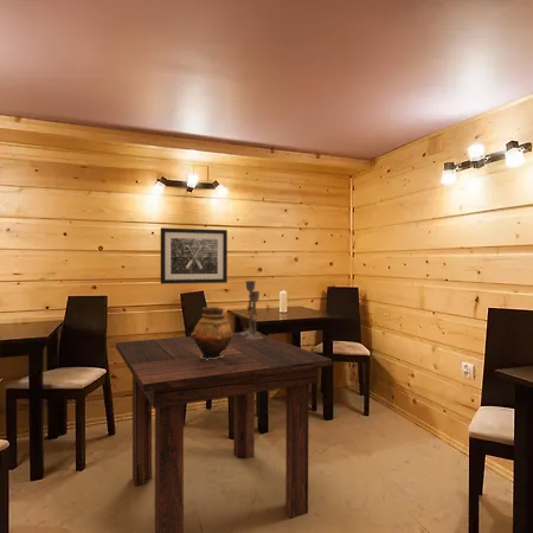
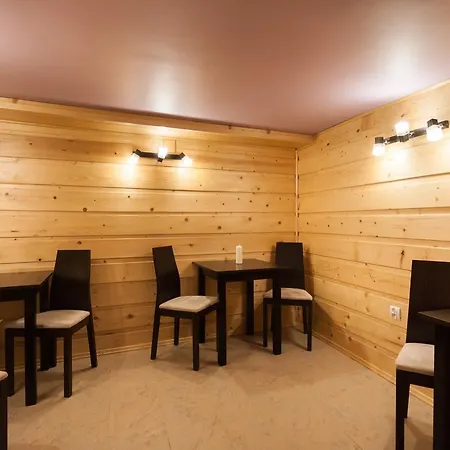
- vase (213, 332)
- dining table (235, 422)
- wall art (194, 256)
- candlestick (252, 308)
